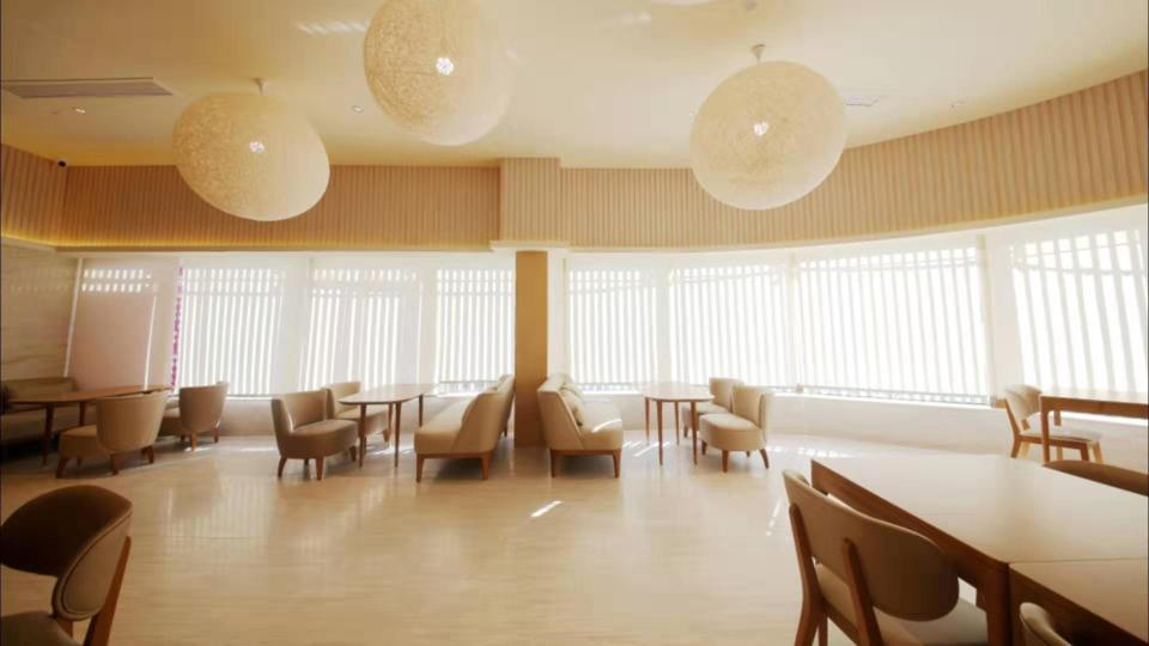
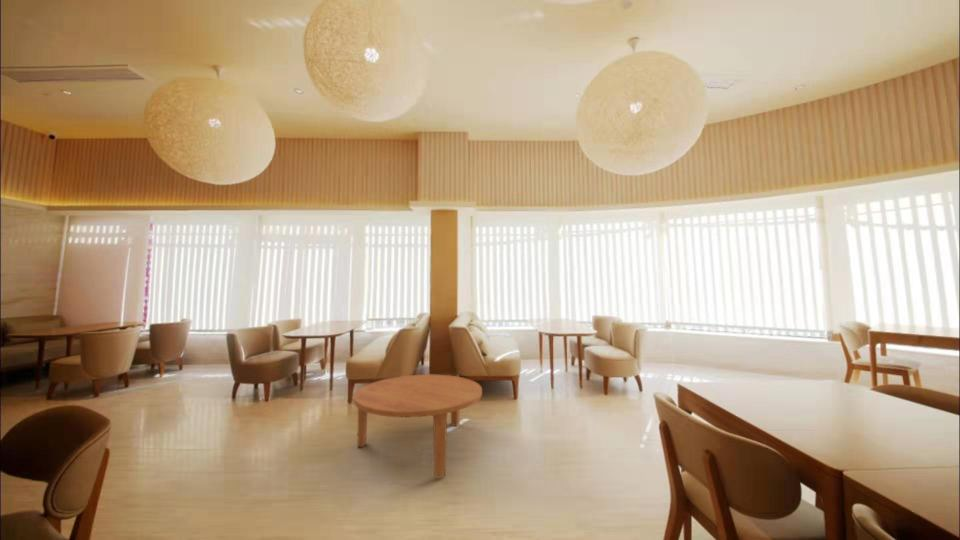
+ coffee table (419, 416)
